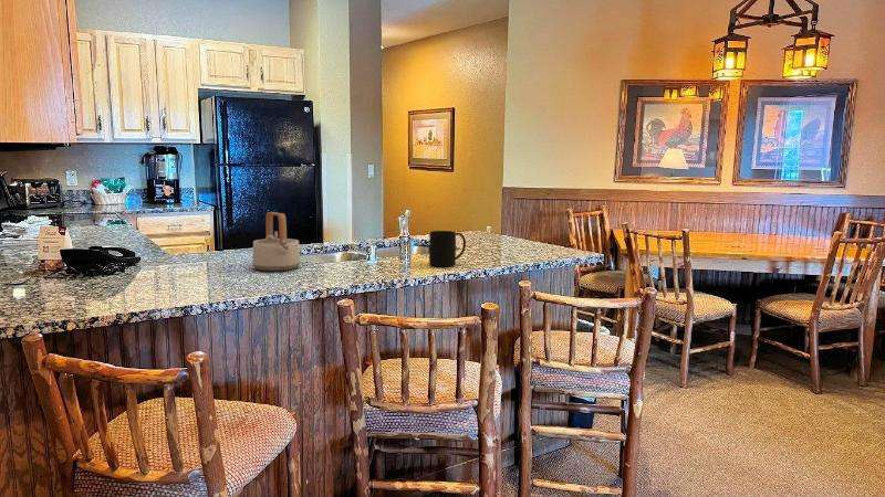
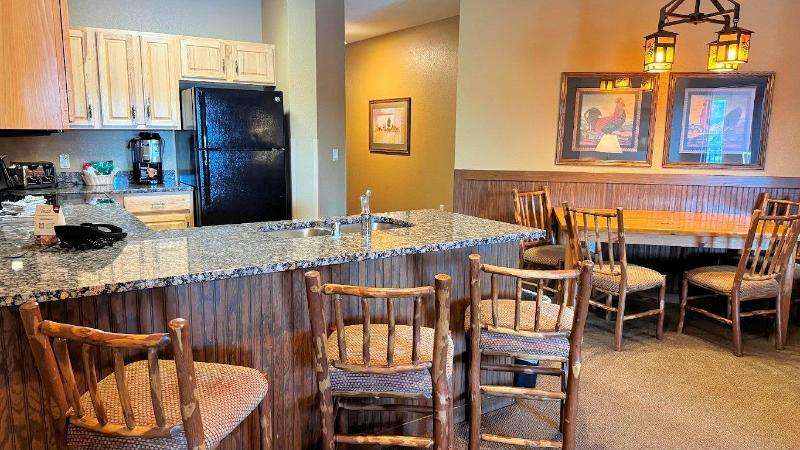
- mug (447, 247)
- teapot (277, 241)
